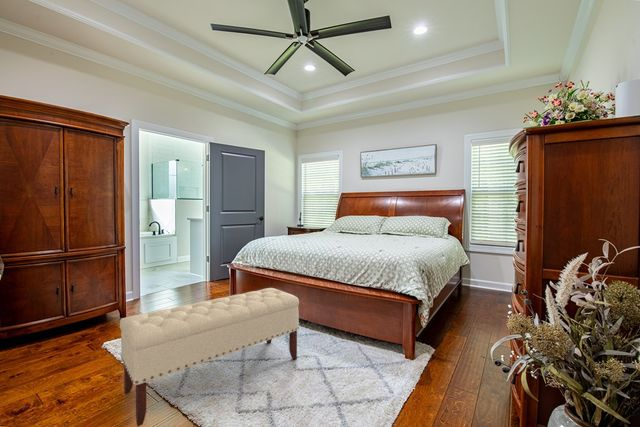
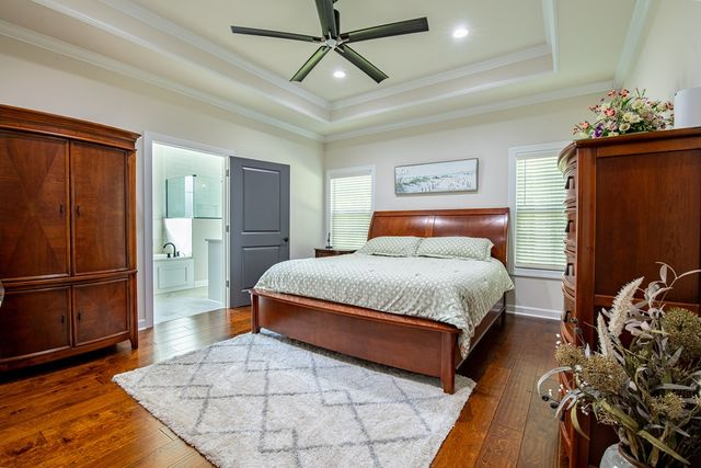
- bench (219, 339)
